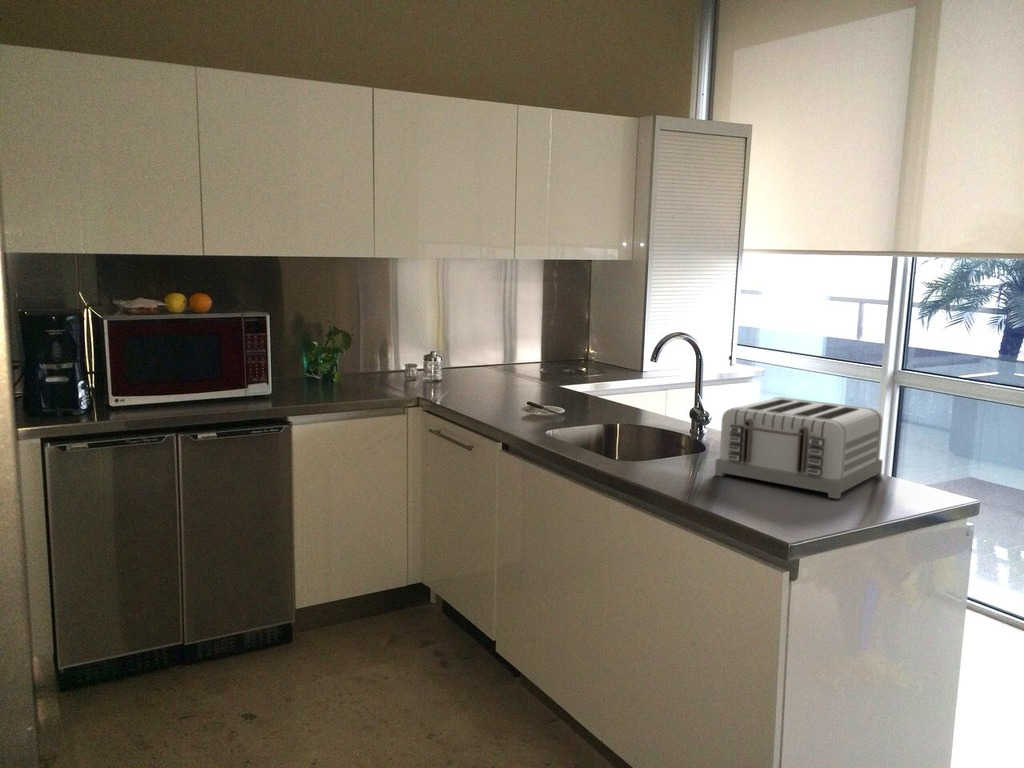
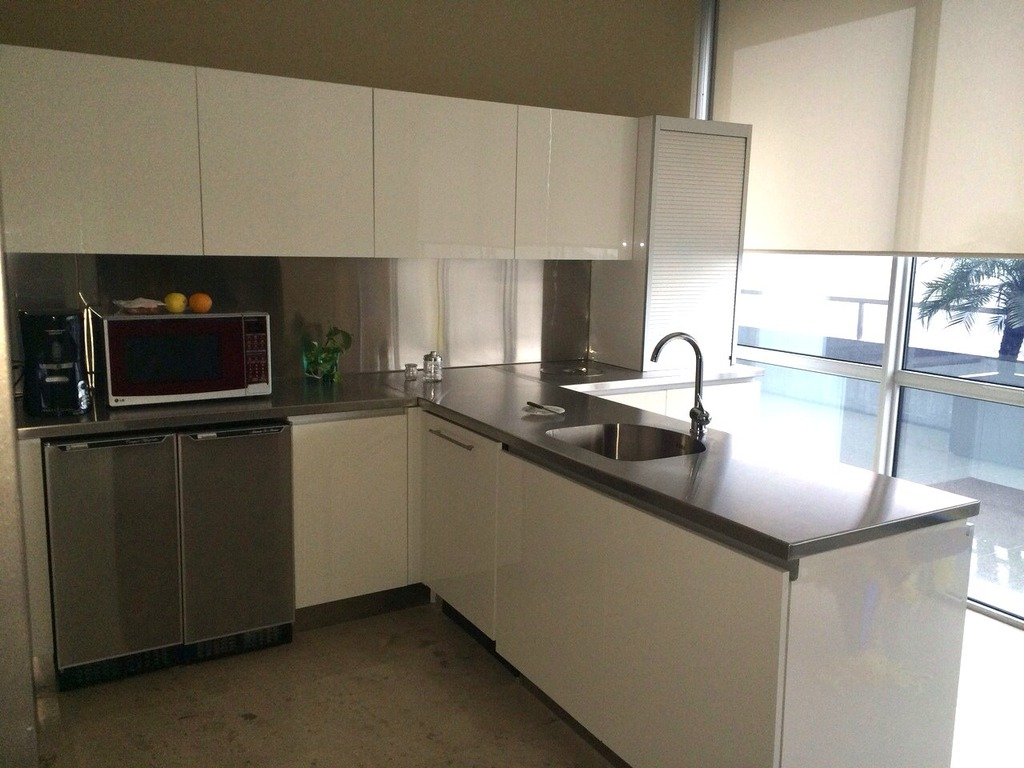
- toaster (797, 442)
